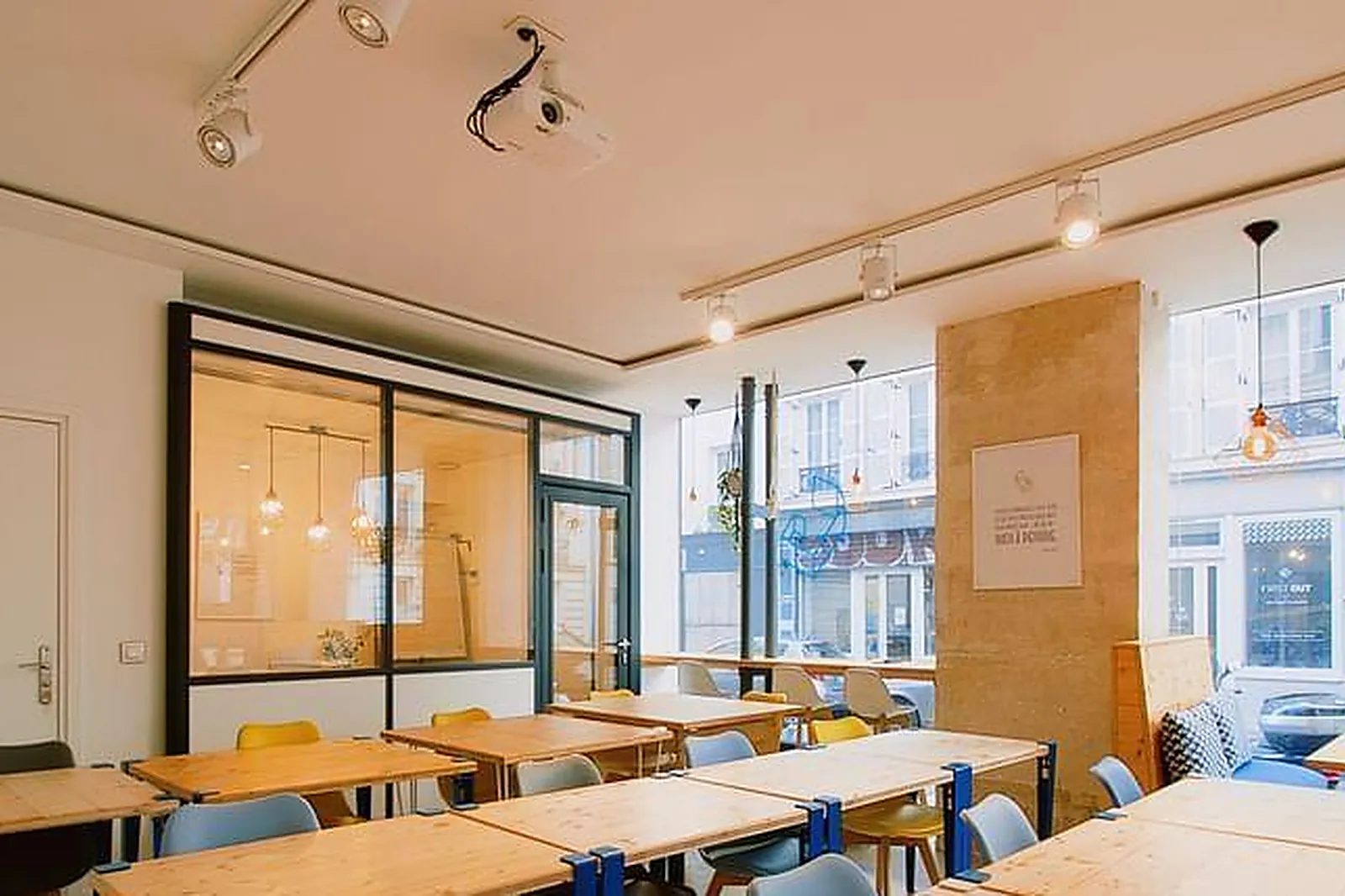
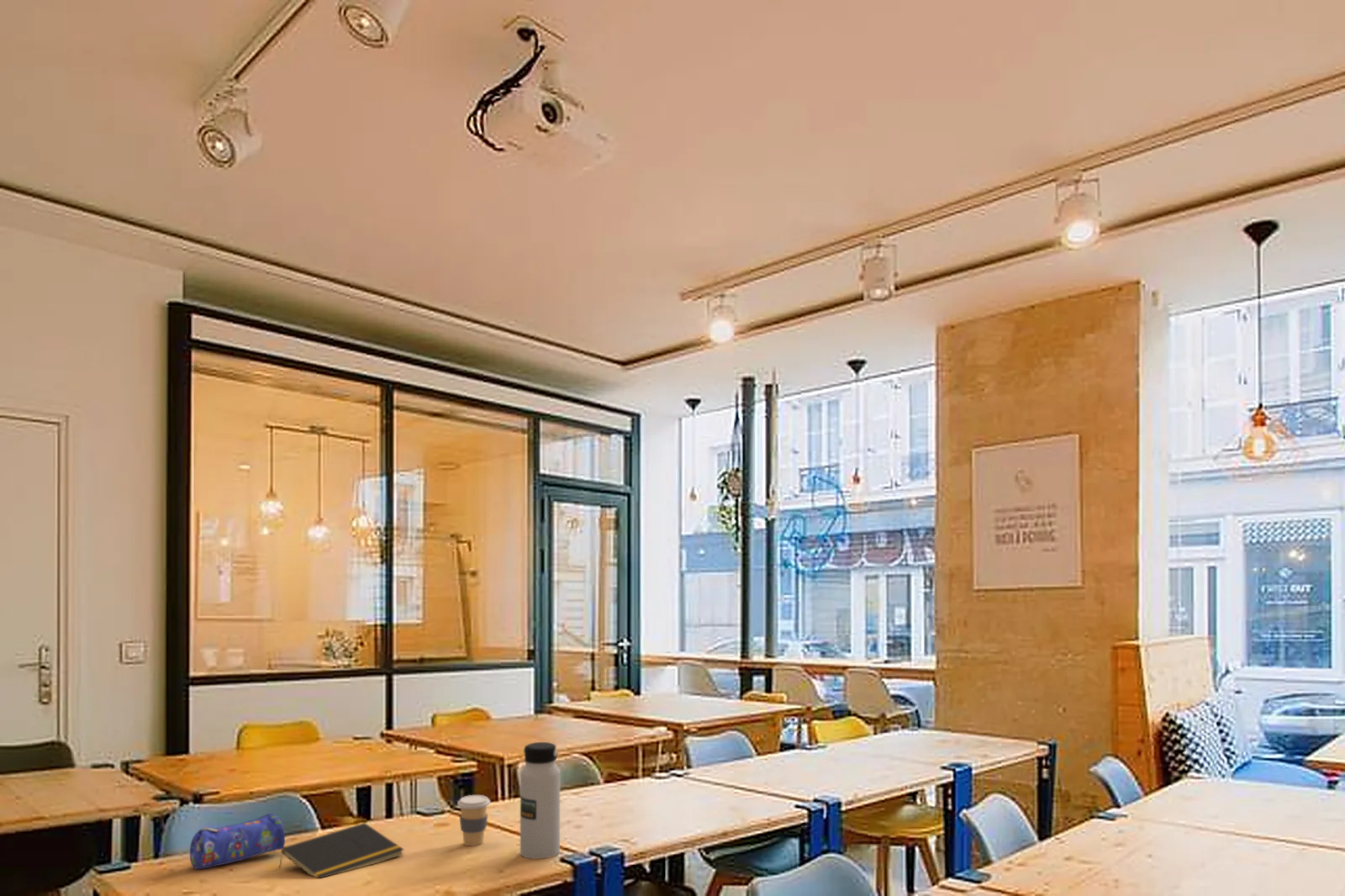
+ coffee cup (473, 820)
+ notepad (343, 851)
+ water bottle (540, 798)
+ pencil case (237, 840)
